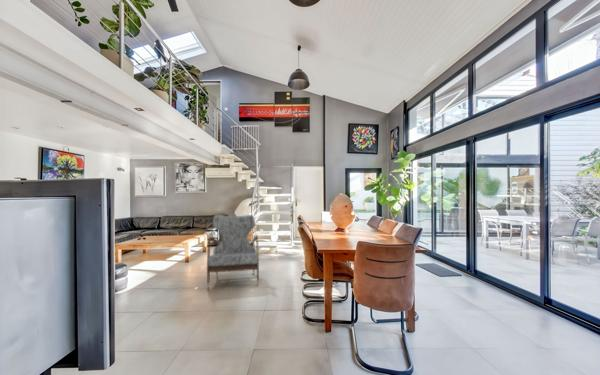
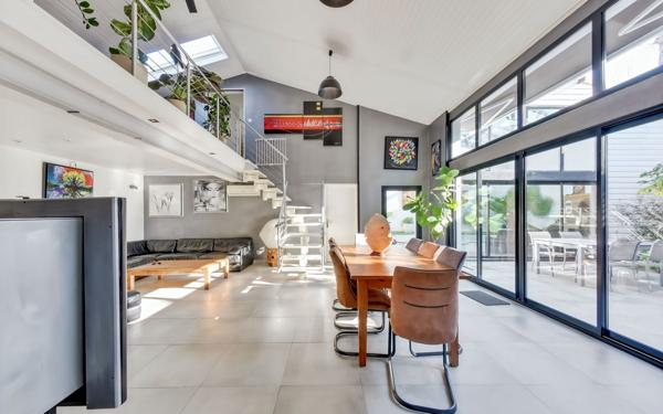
- armchair (234, 248)
